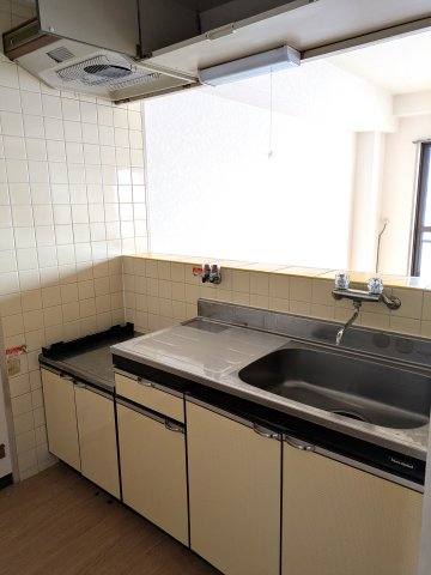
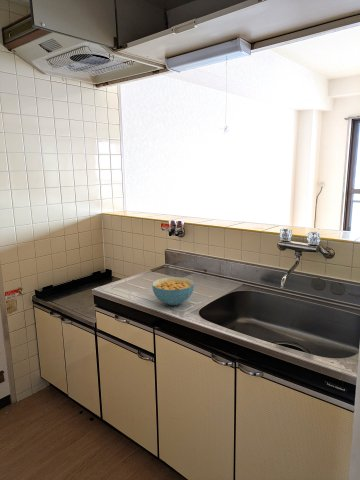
+ cereal bowl (173, 293)
